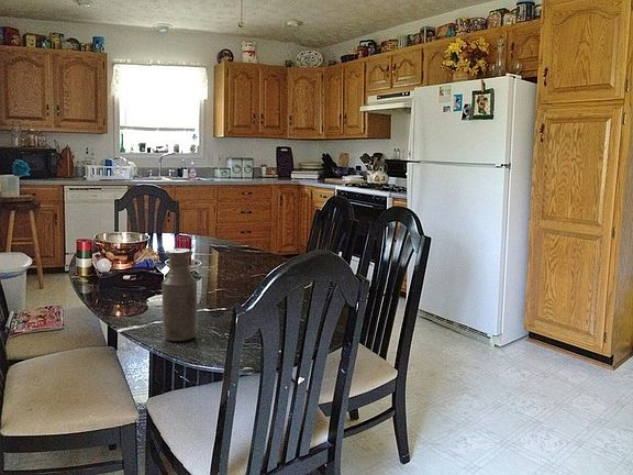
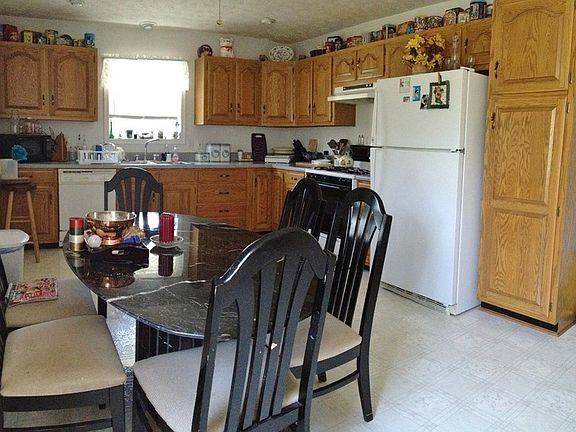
- bottle (179, 294)
